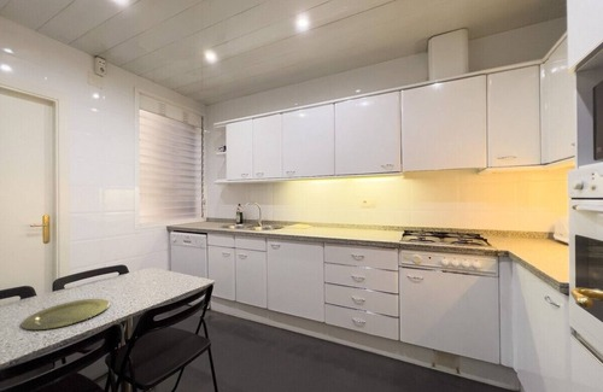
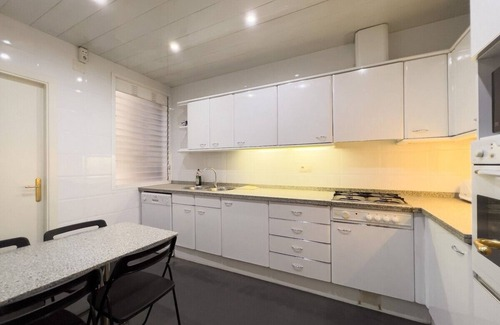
- plate (69, 312)
